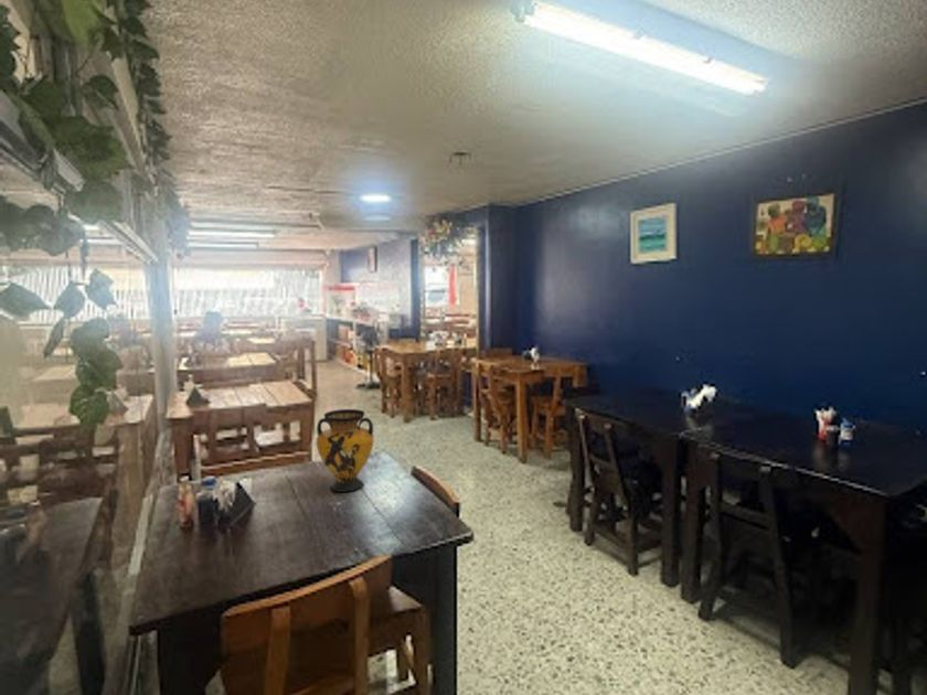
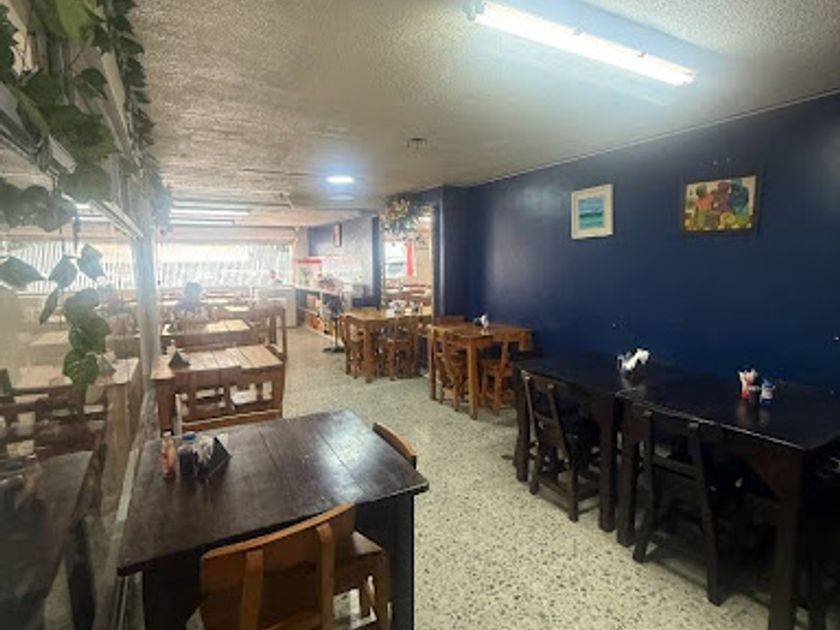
- vase (345, 449)
